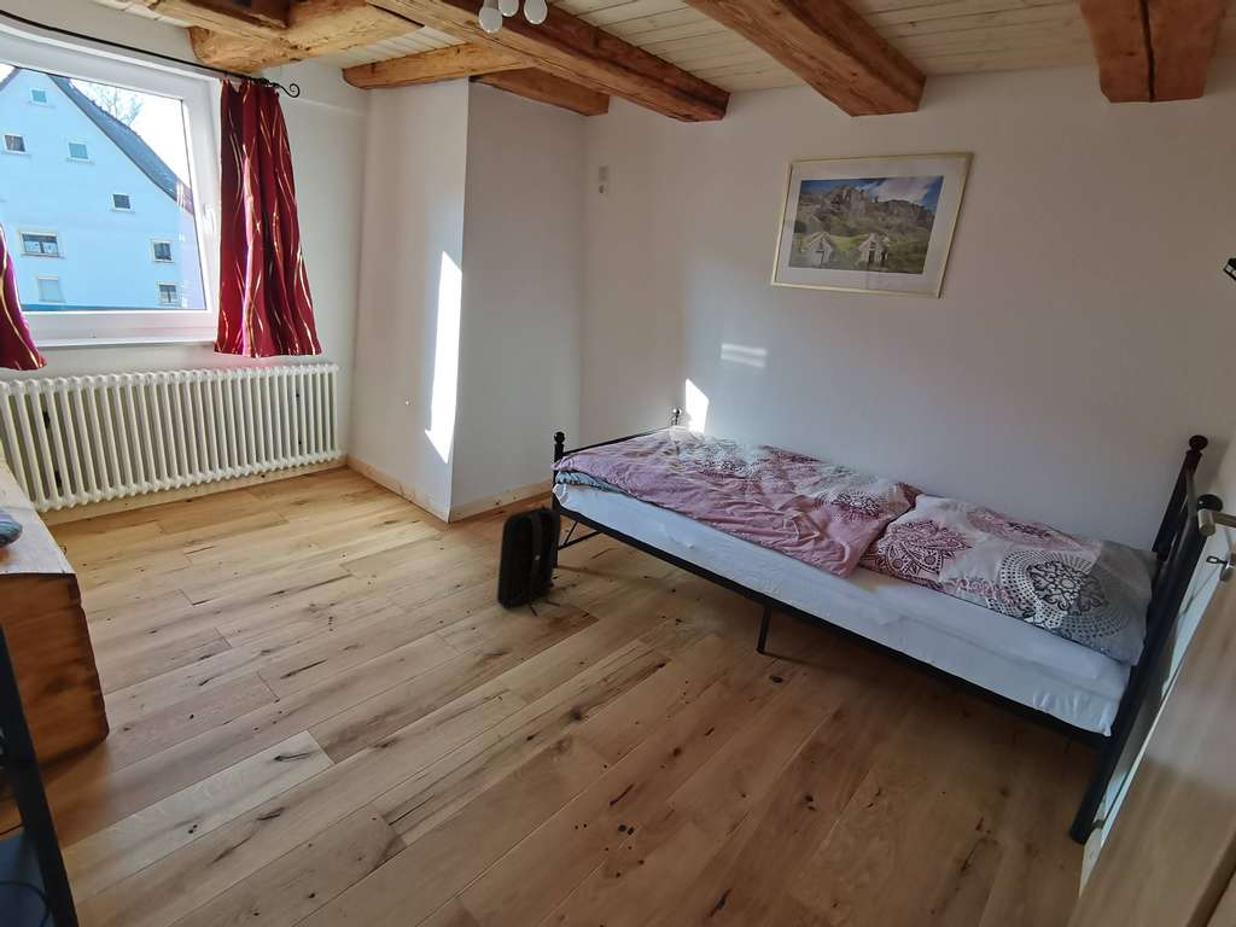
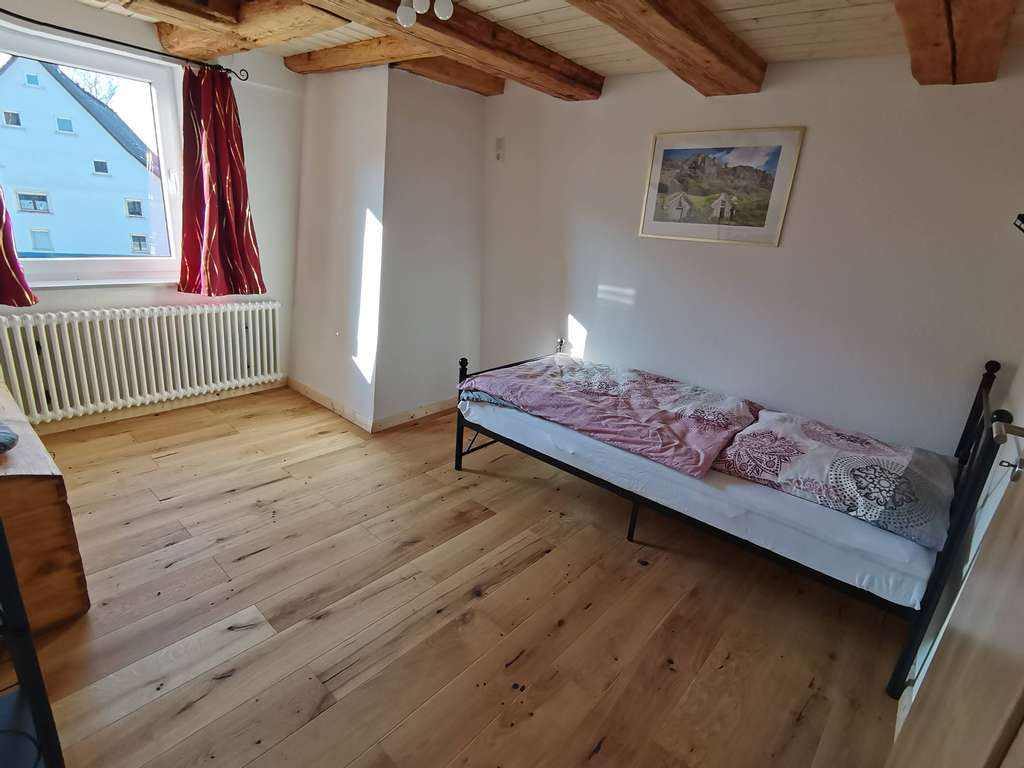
- backpack (536, 553)
